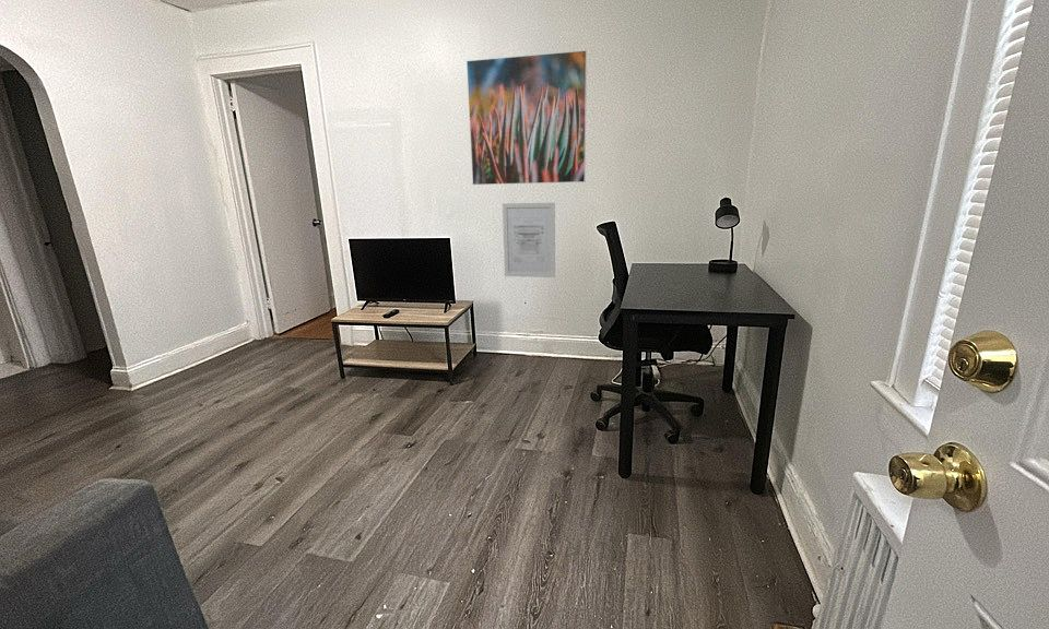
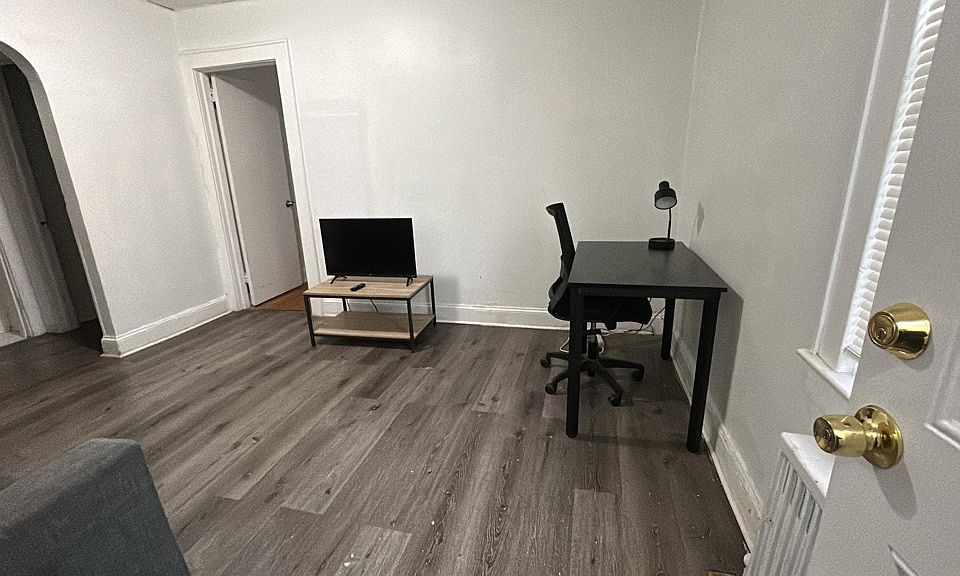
- wall art (529, 240)
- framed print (526, 121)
